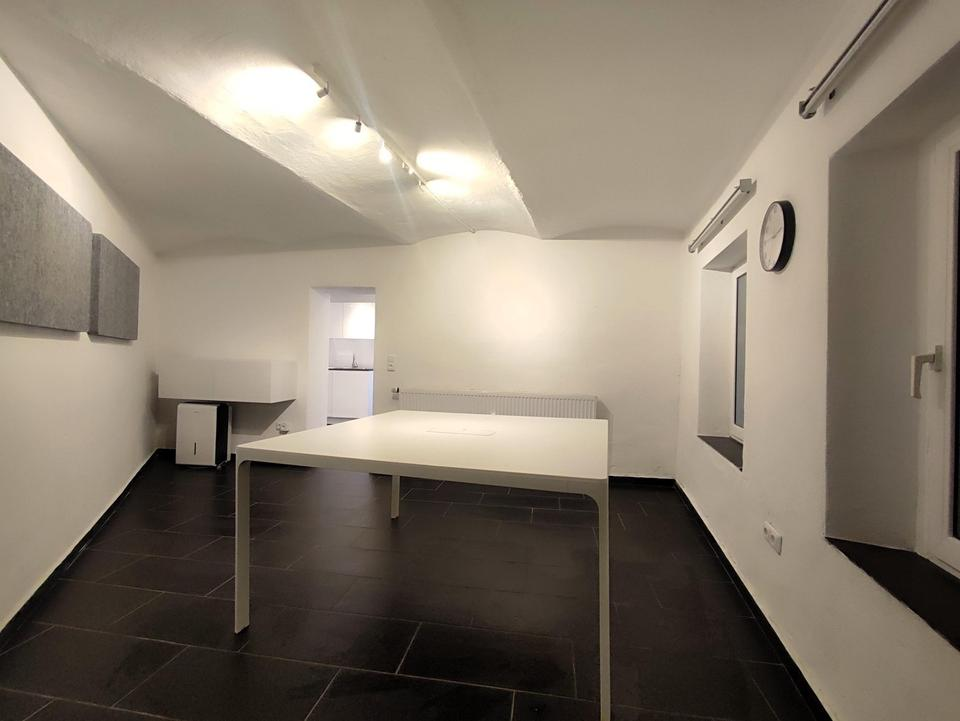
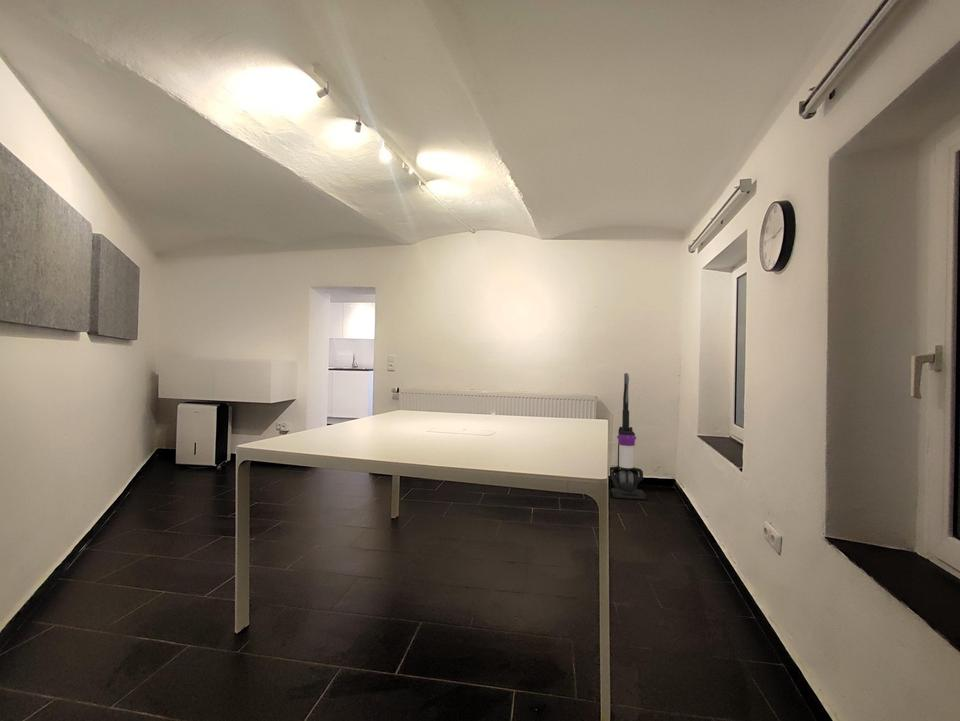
+ vacuum cleaner (627, 433)
